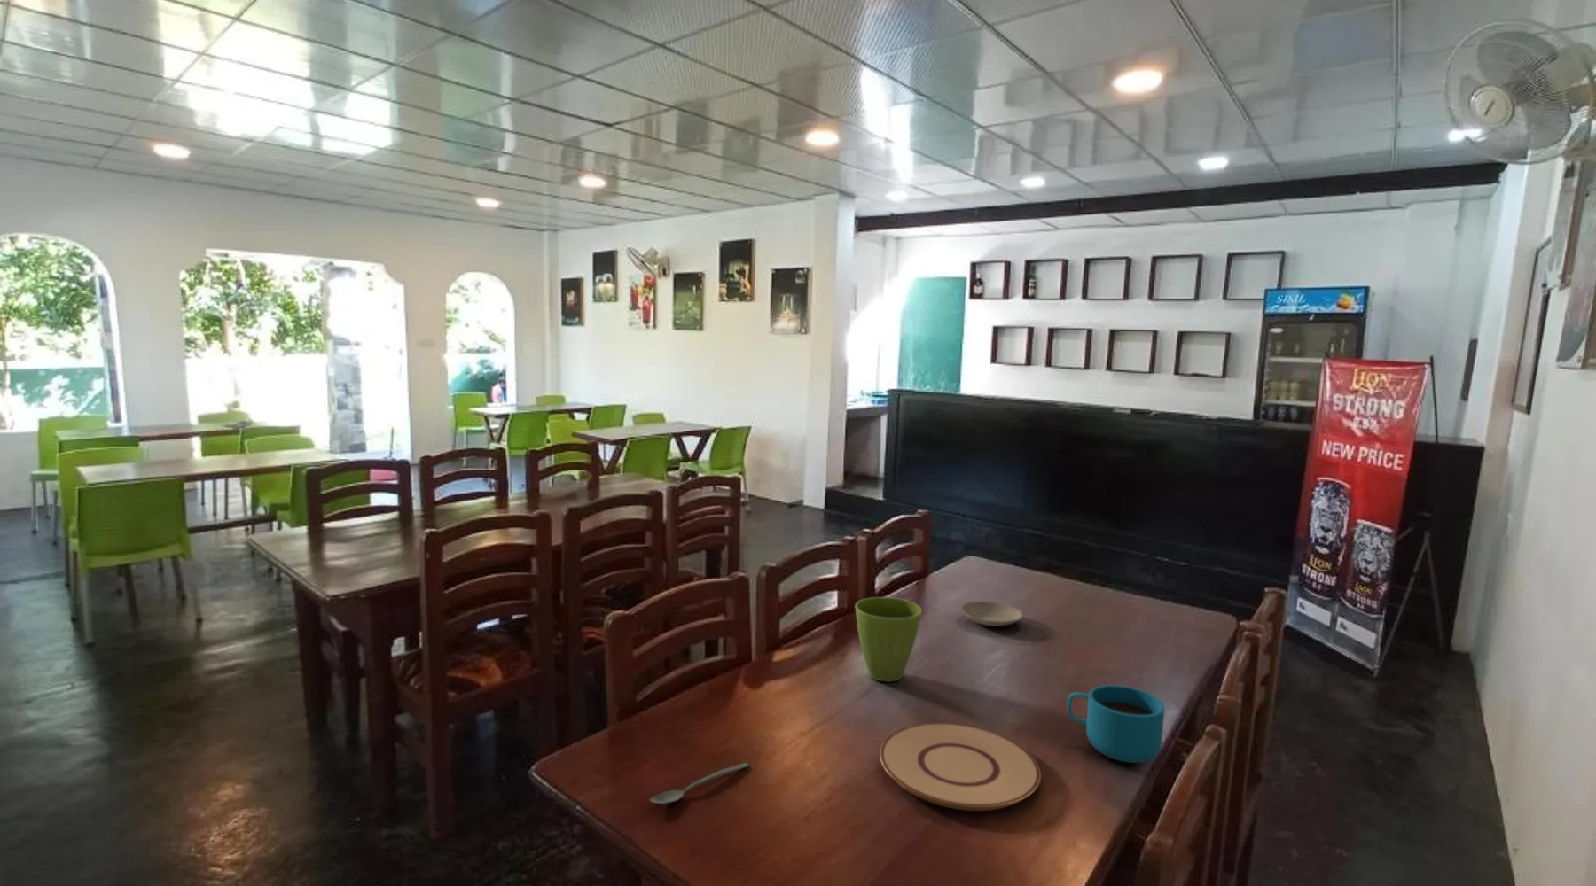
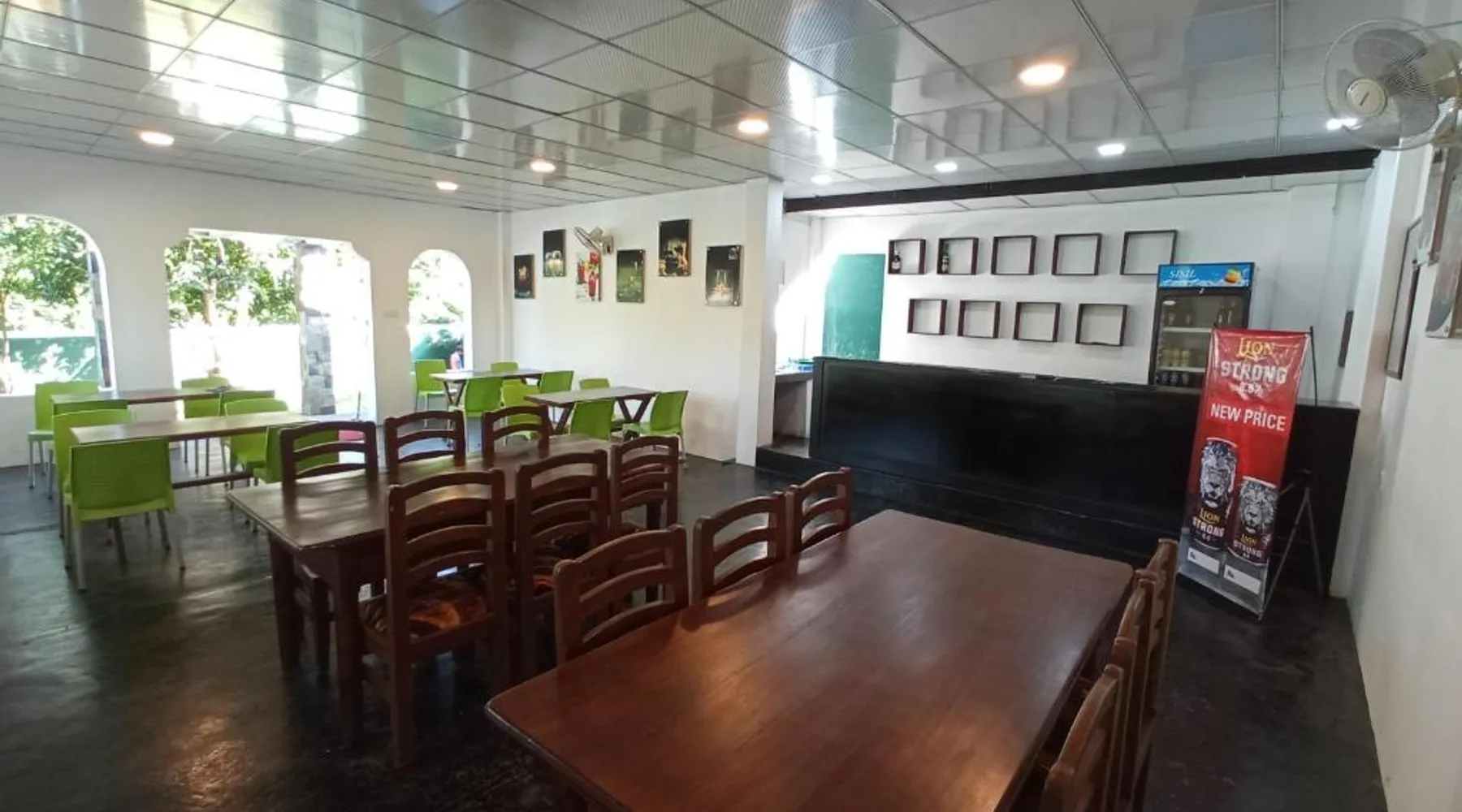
- spoon (701, 781)
- plate (990, 615)
- plate (957, 764)
- cup (1112, 721)
- flower pot (886, 640)
